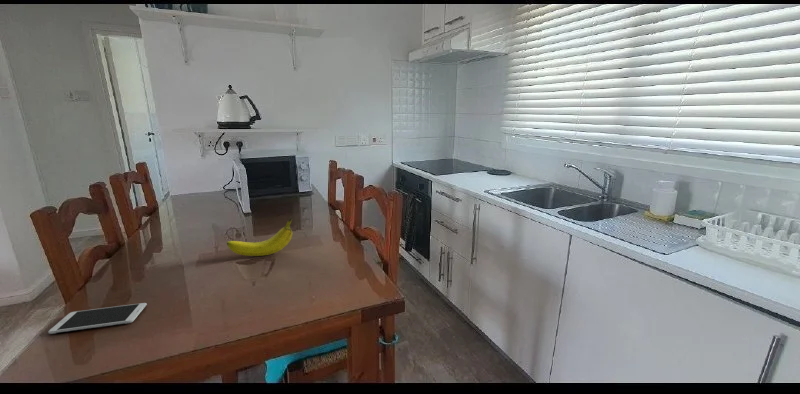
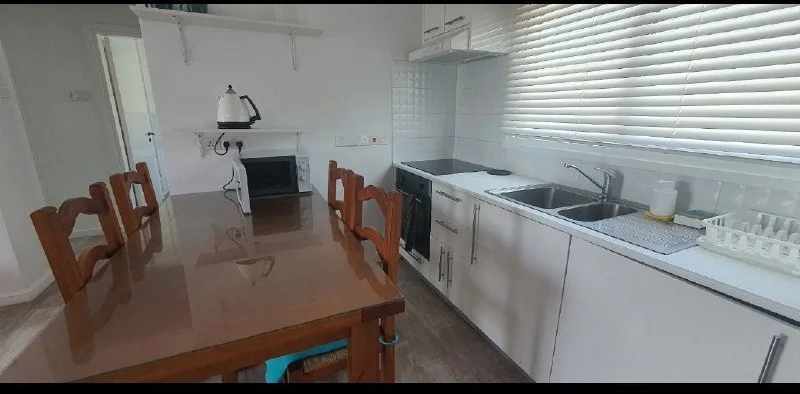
- smartphone (100, 317)
- fruit (262, 241)
